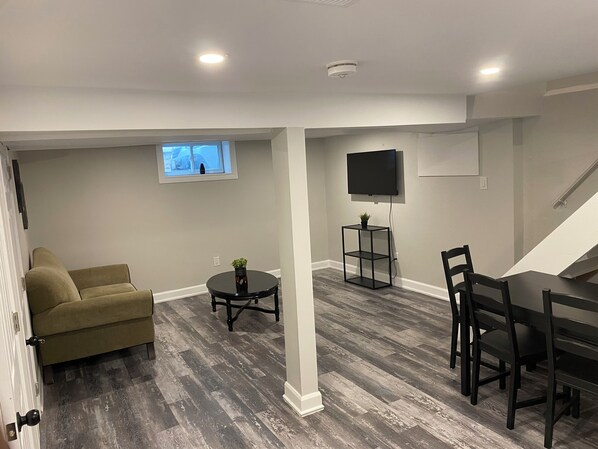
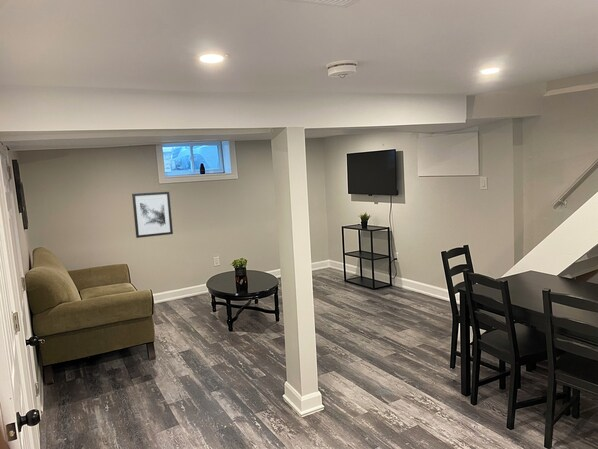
+ wall art (152, 214)
